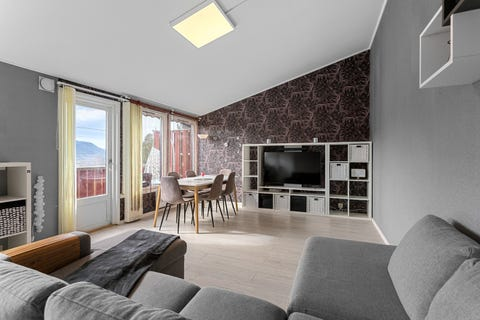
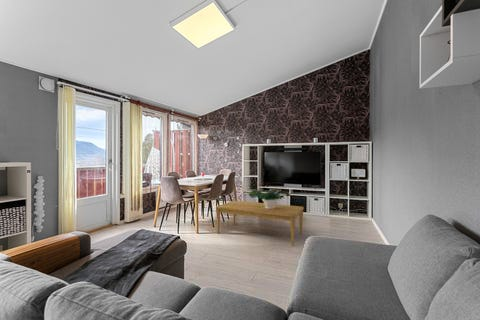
+ coffee table (259, 216)
+ potted plant (266, 199)
